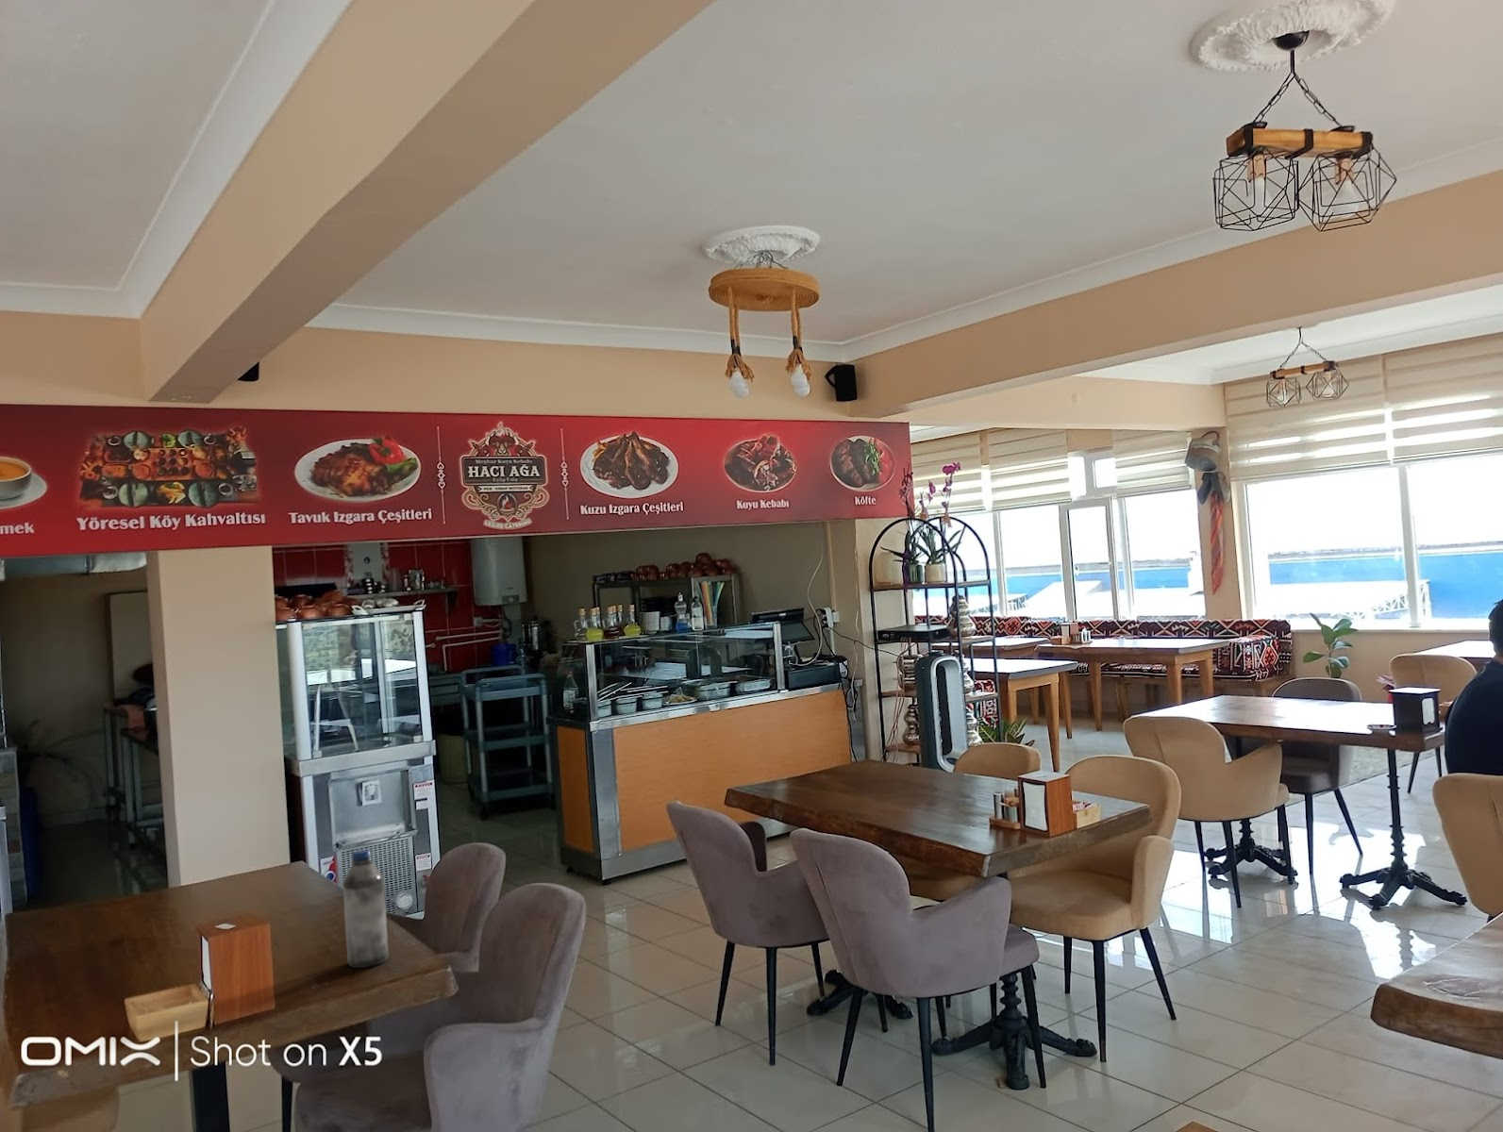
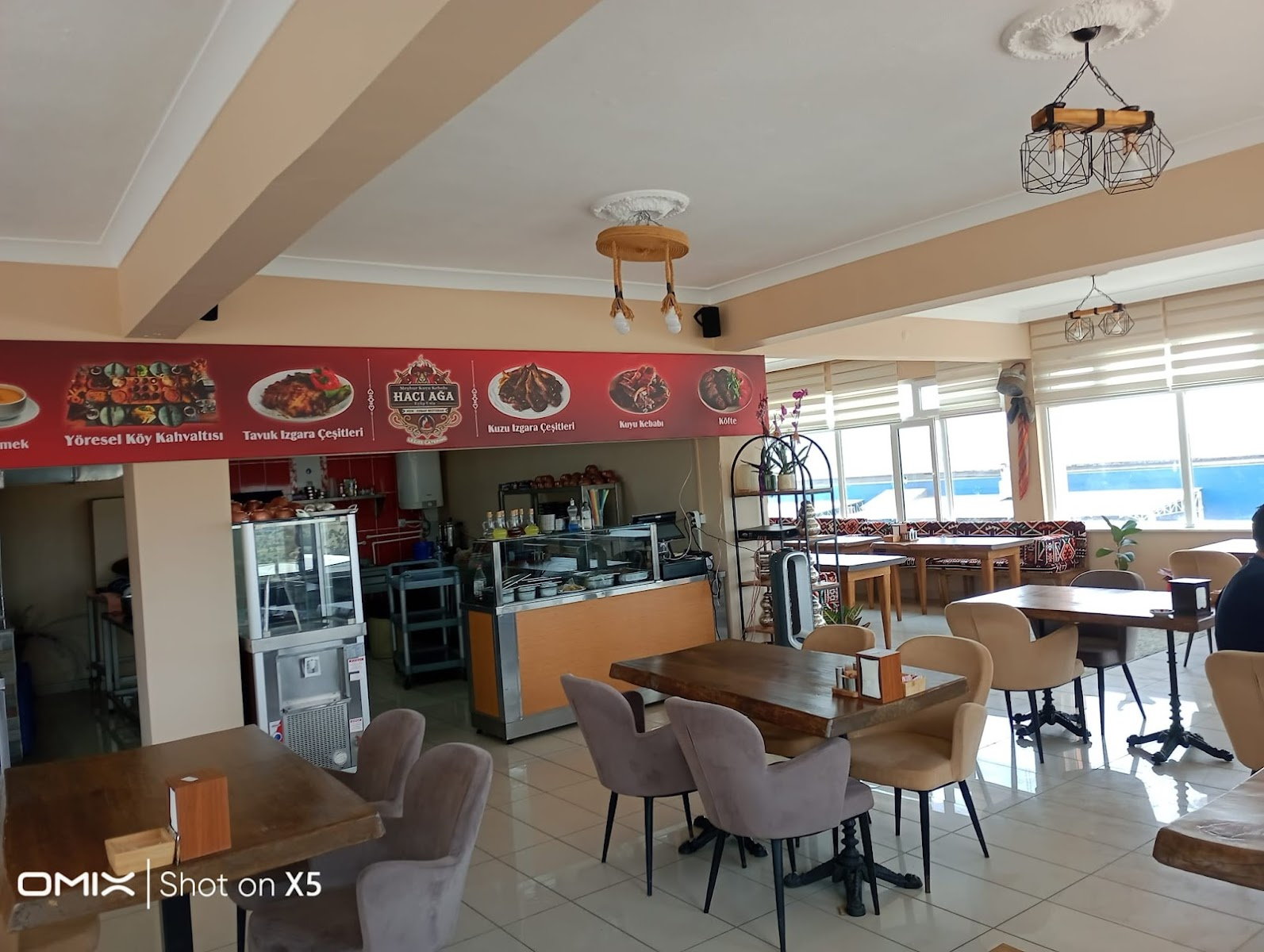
- water bottle (364, 906)
